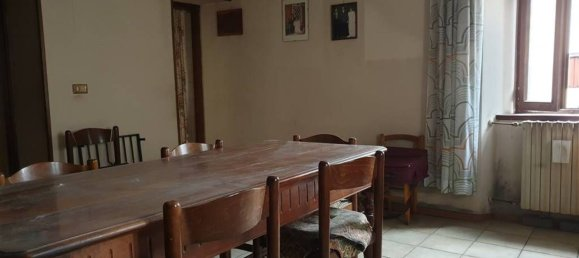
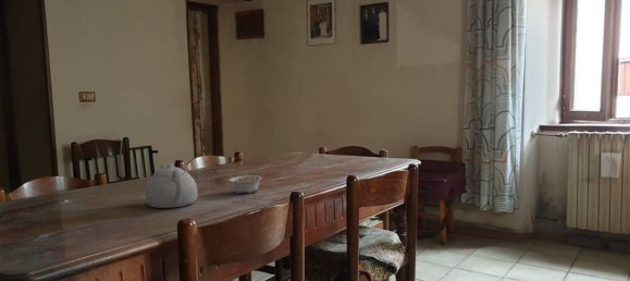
+ legume (245, 183)
+ teapot (171, 183)
